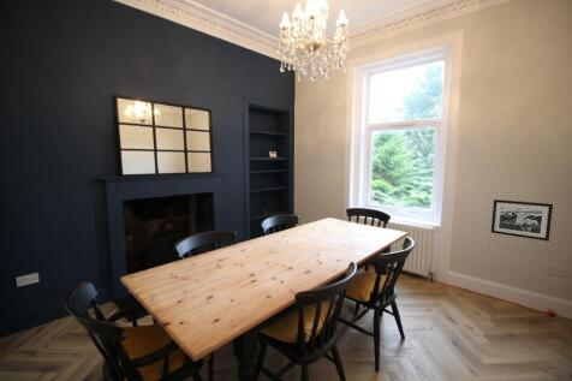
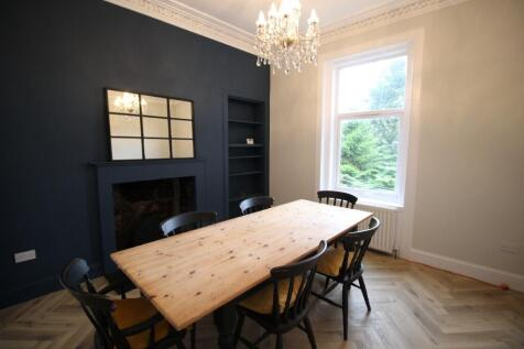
- picture frame (519, 219)
